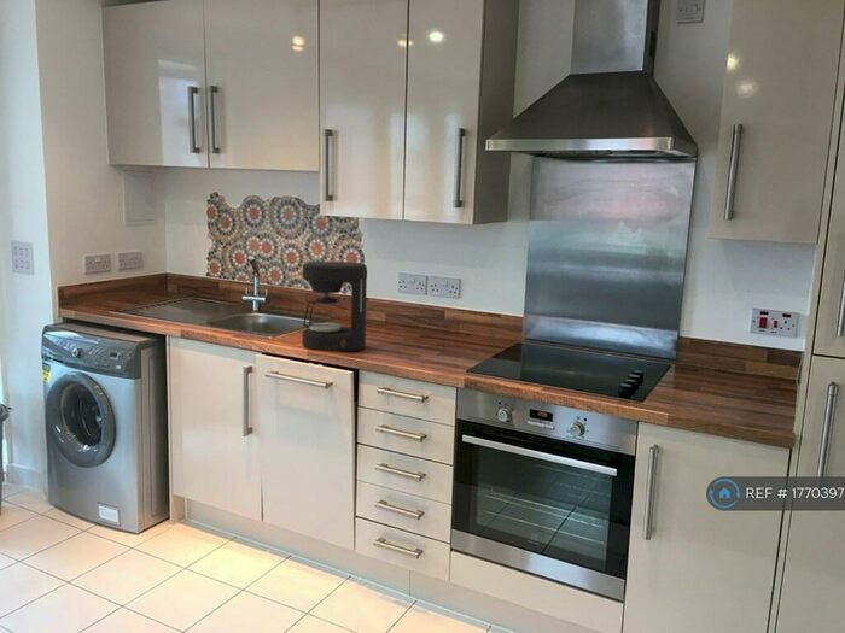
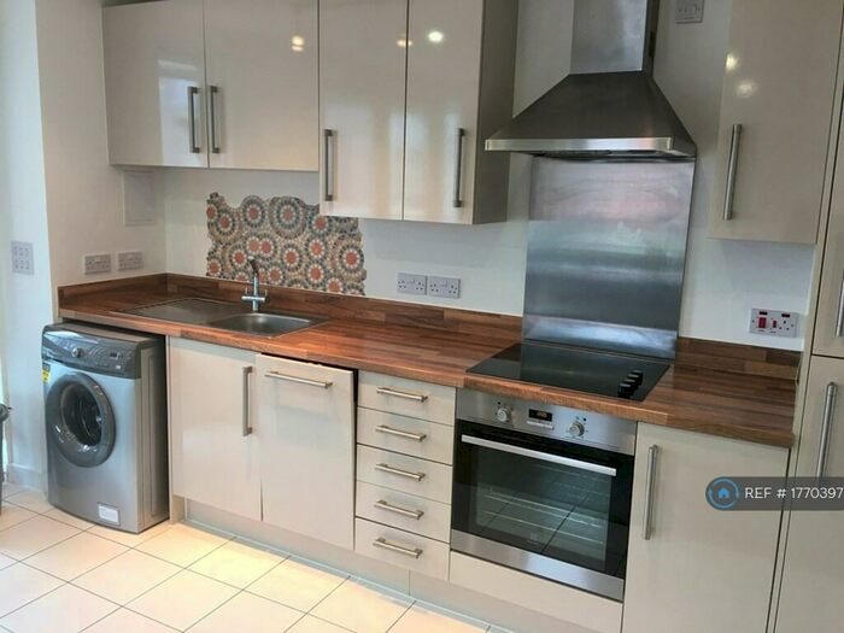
- coffee maker (333, 301)
